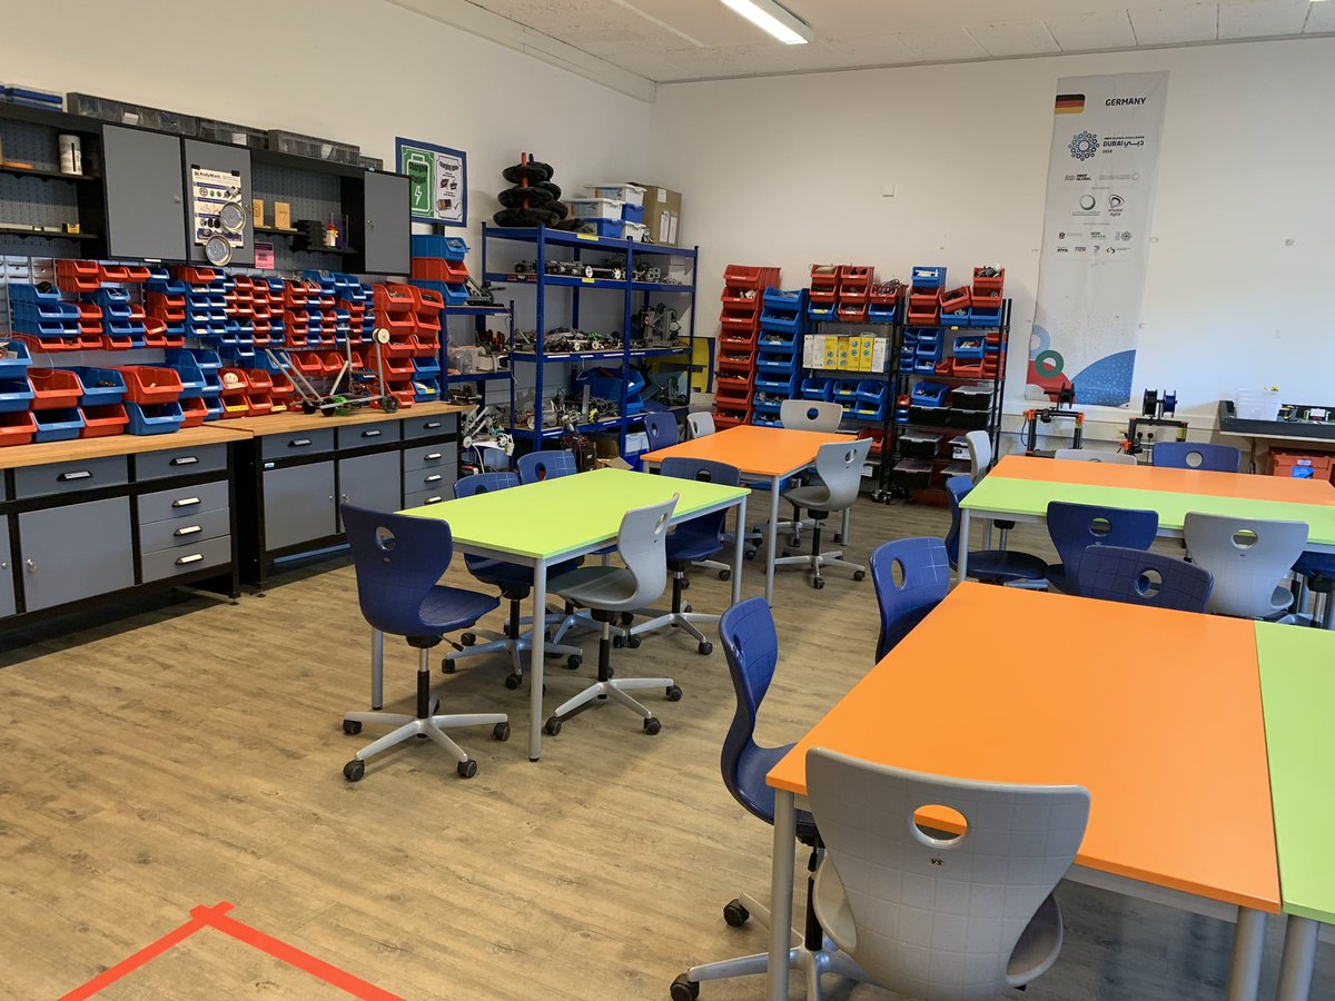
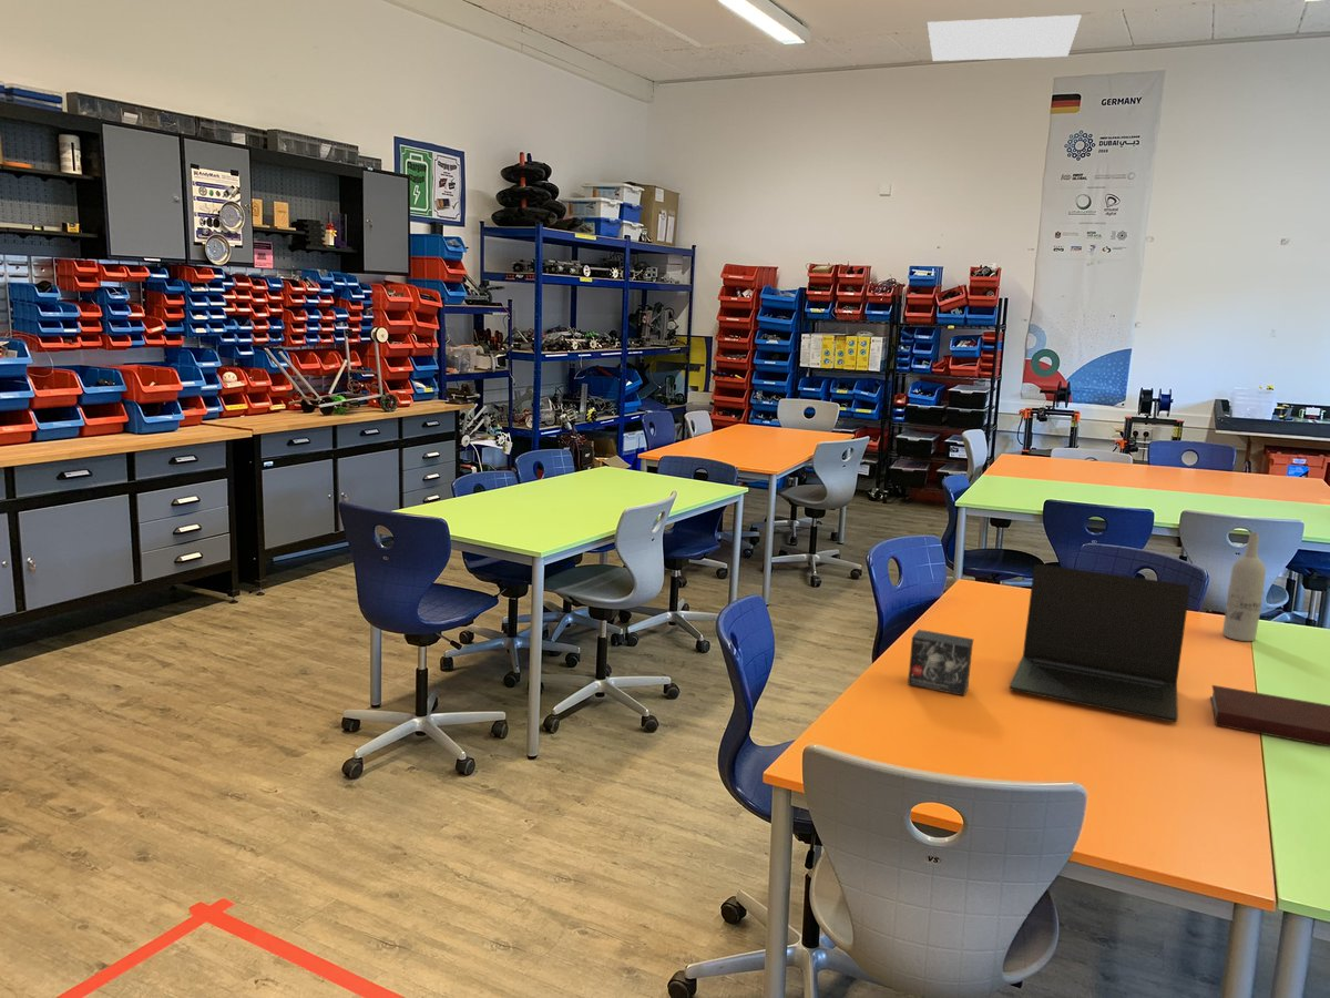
+ wine bottle (1246, 585)
+ small box (940, 661)
+ light panel (1001, 33)
+ laptop (1099, 638)
+ notebook (1278, 715)
